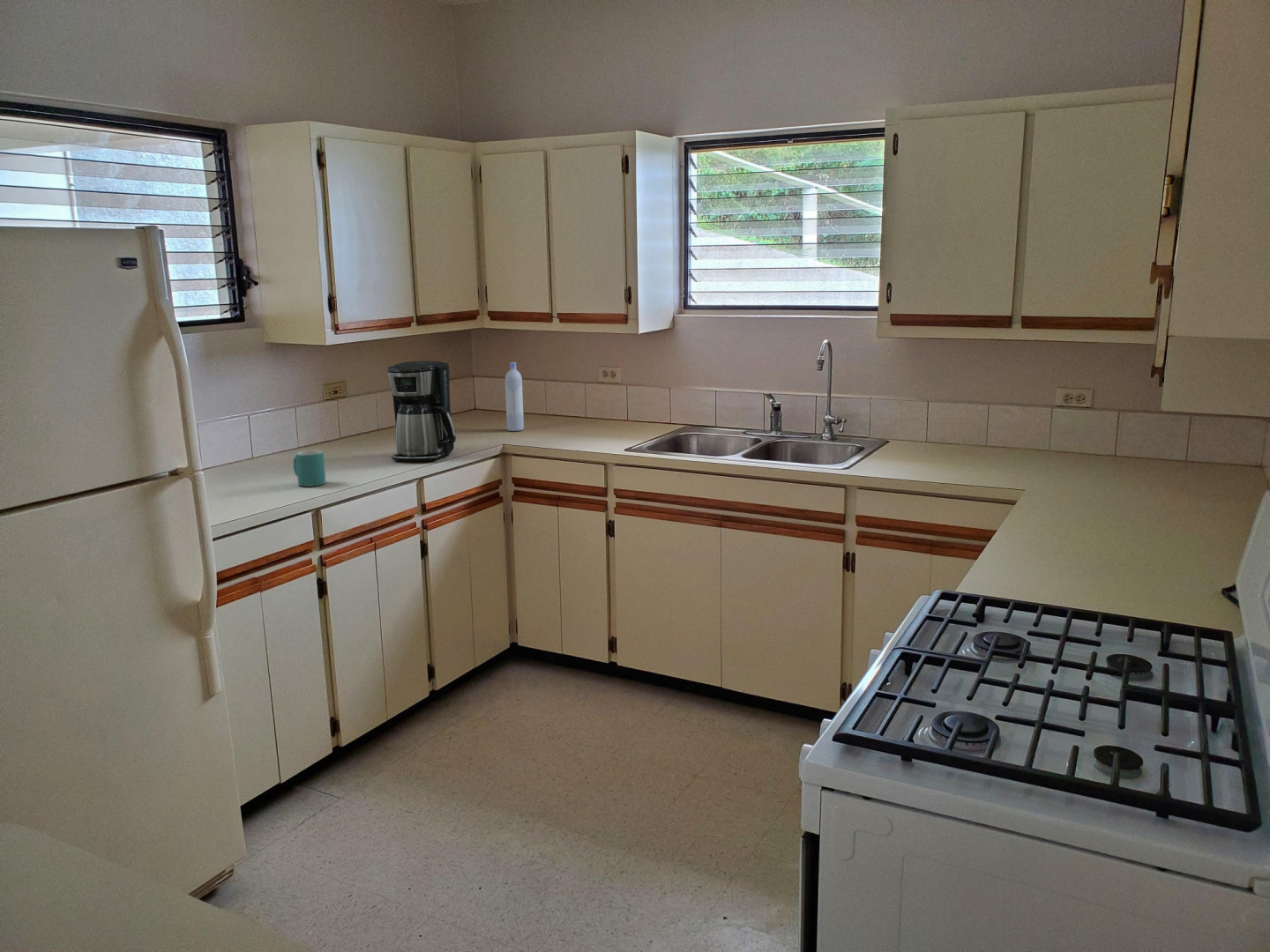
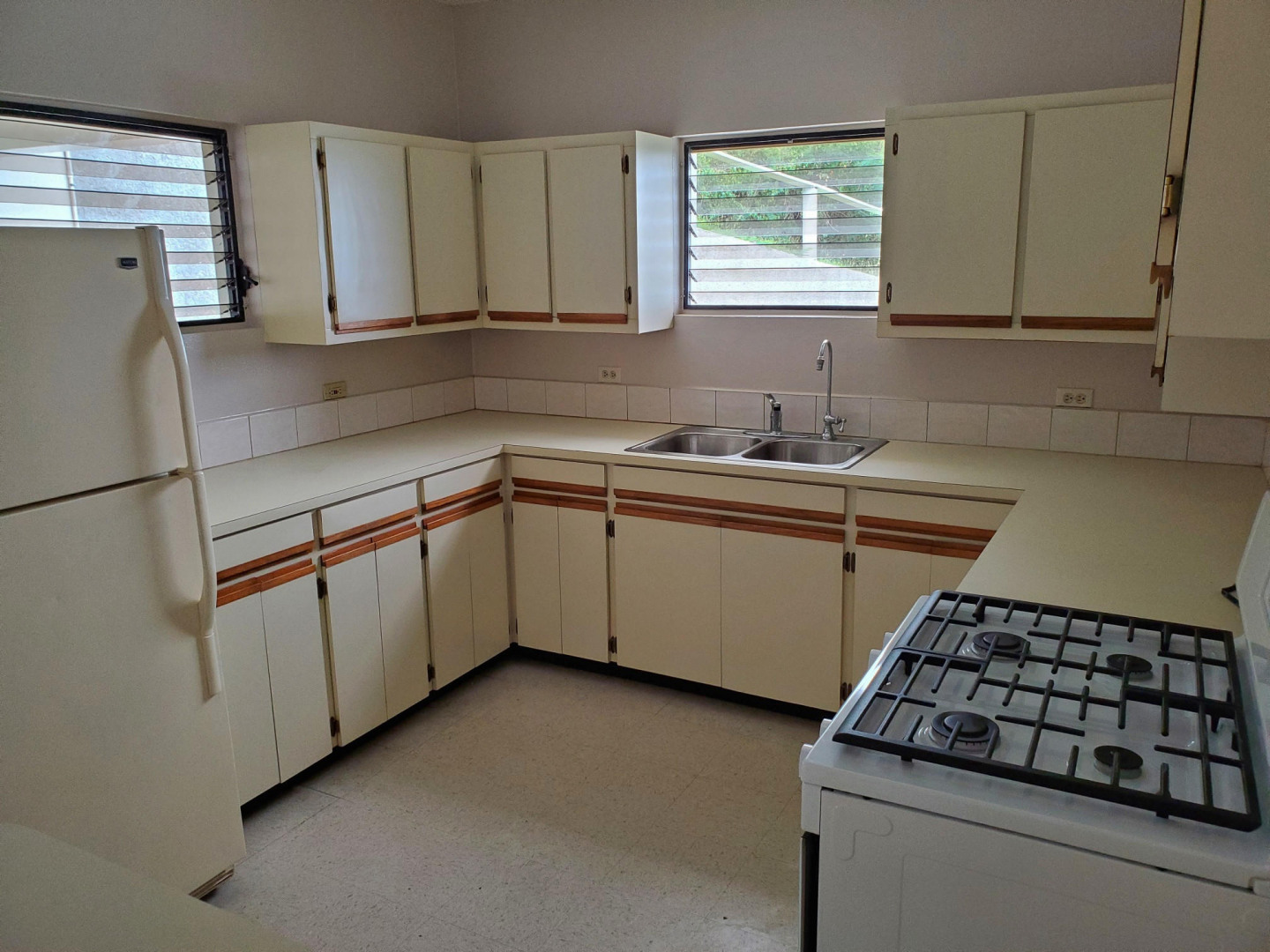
- bottle (514, 396)
- mug (307, 467)
- coffee maker (430, 408)
